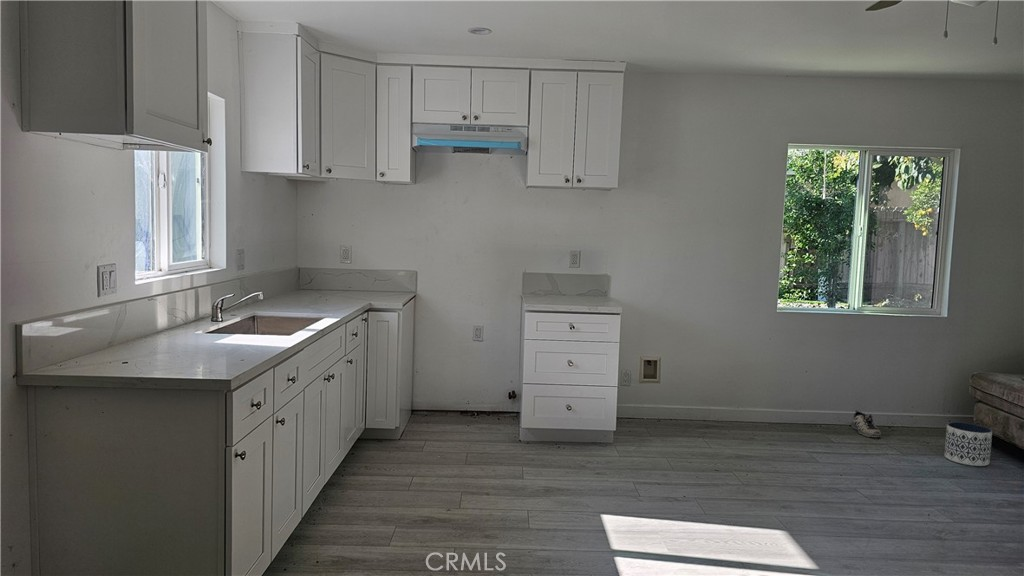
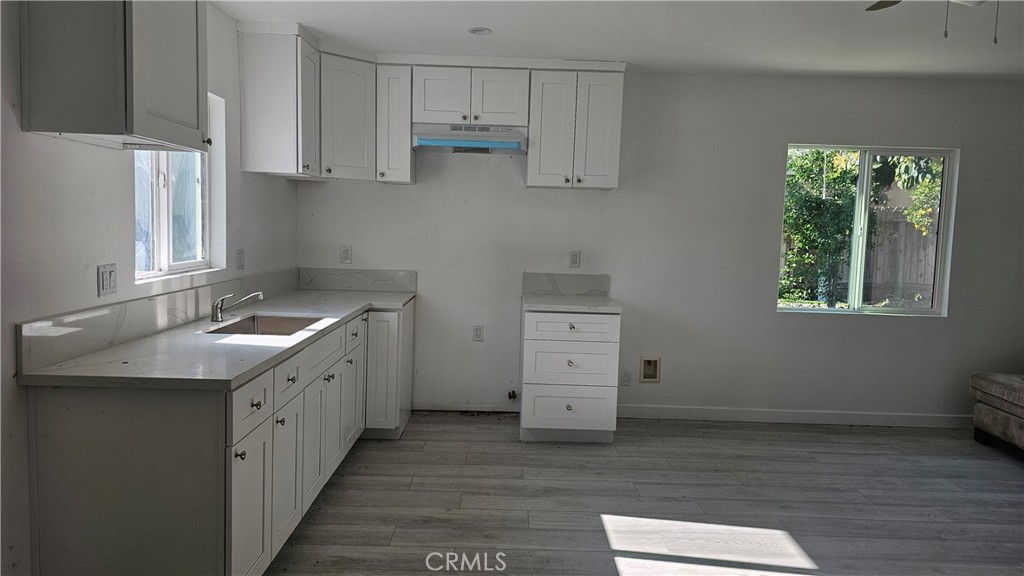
- shoe (864, 422)
- planter (967, 443)
